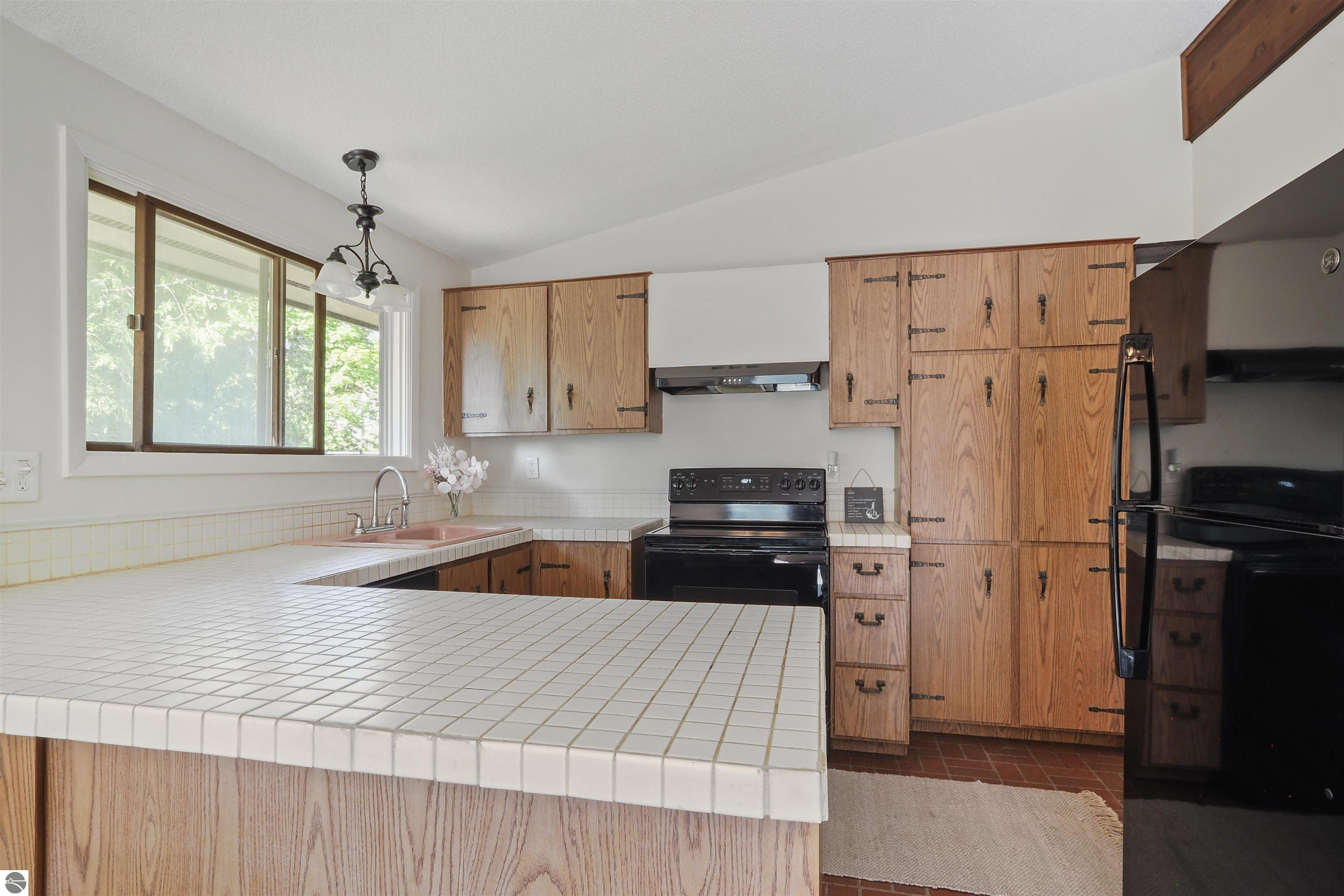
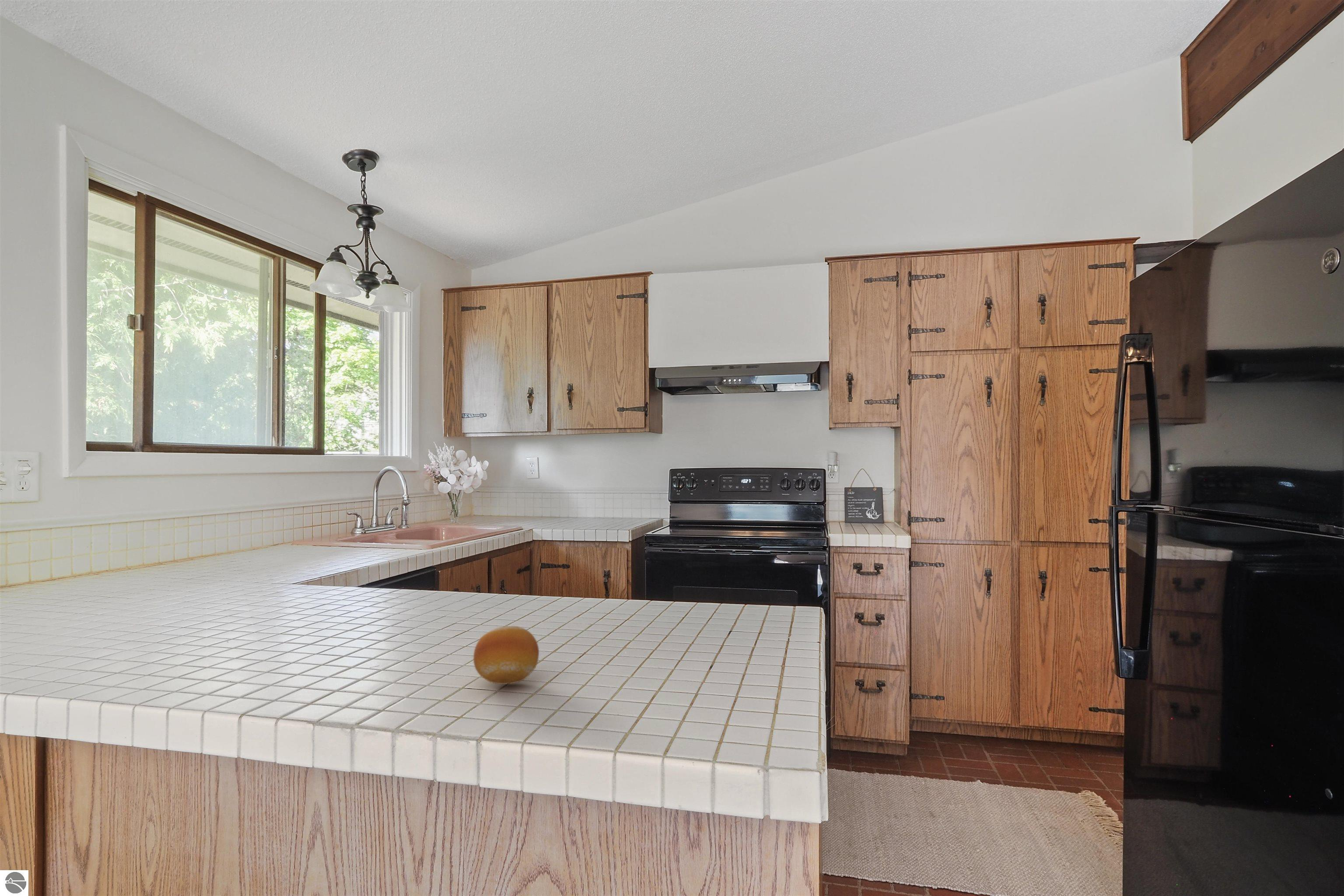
+ fruit (507, 655)
